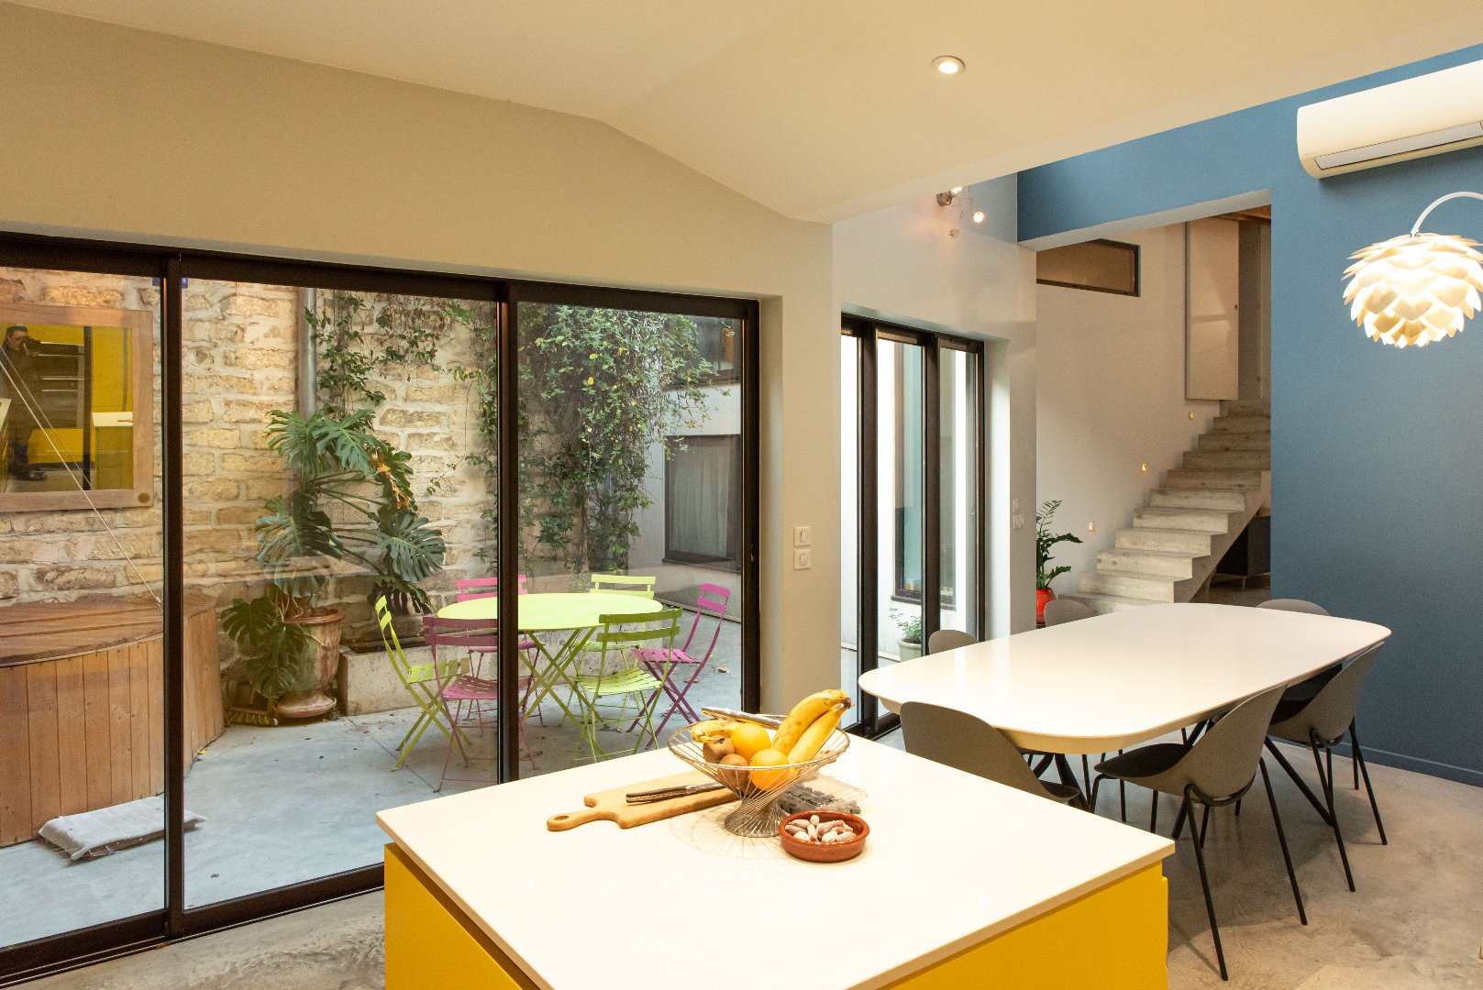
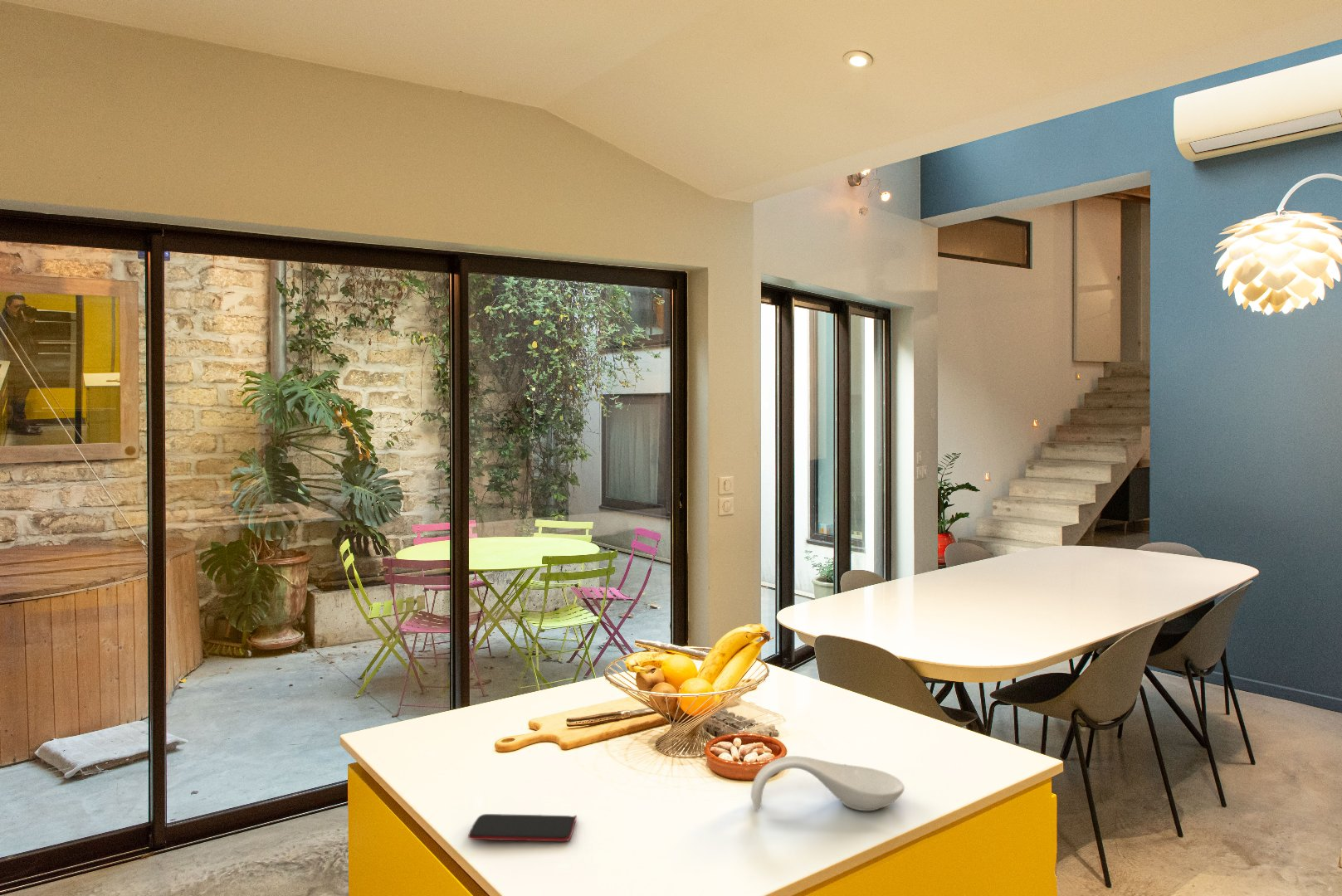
+ spoon rest (827, 782)
+ smartphone (523, 827)
